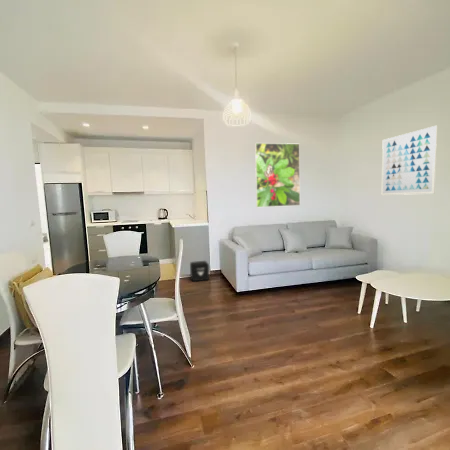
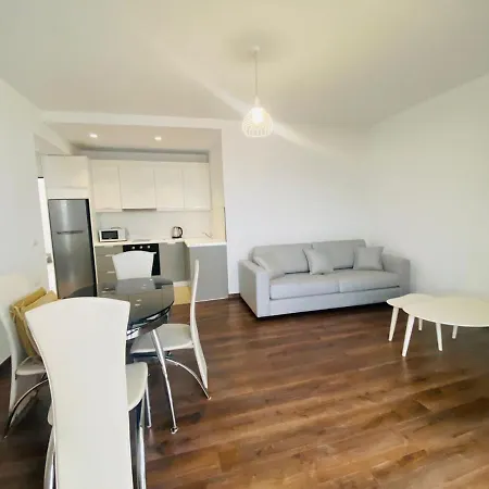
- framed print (278, 175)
- wall art (406, 164)
- air purifier (199, 271)
